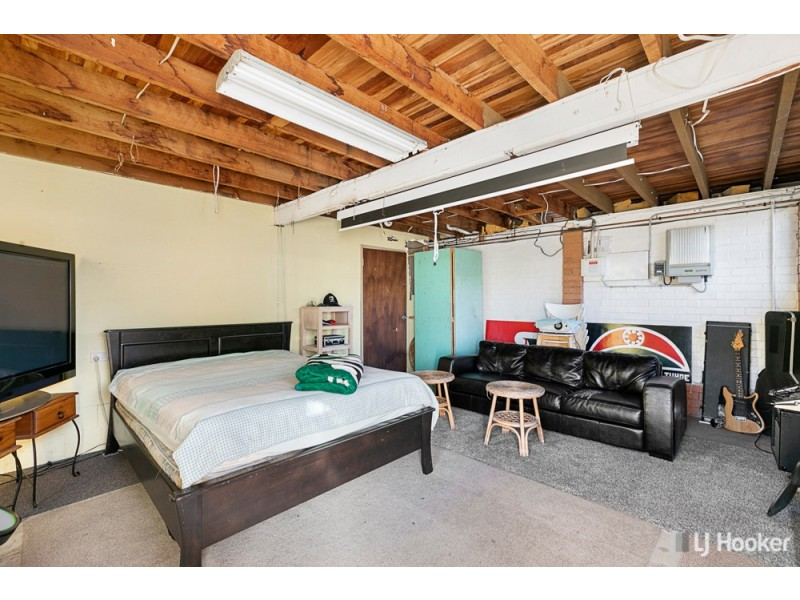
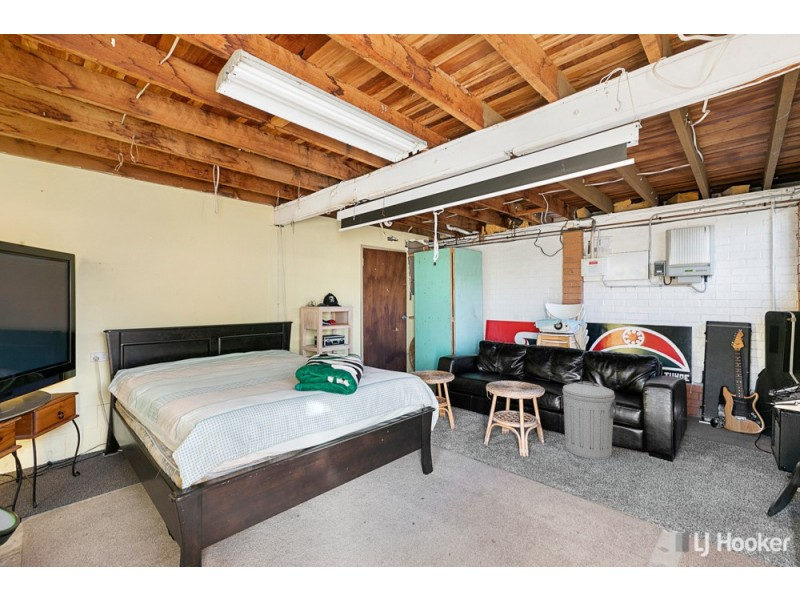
+ trash can (587, 416)
